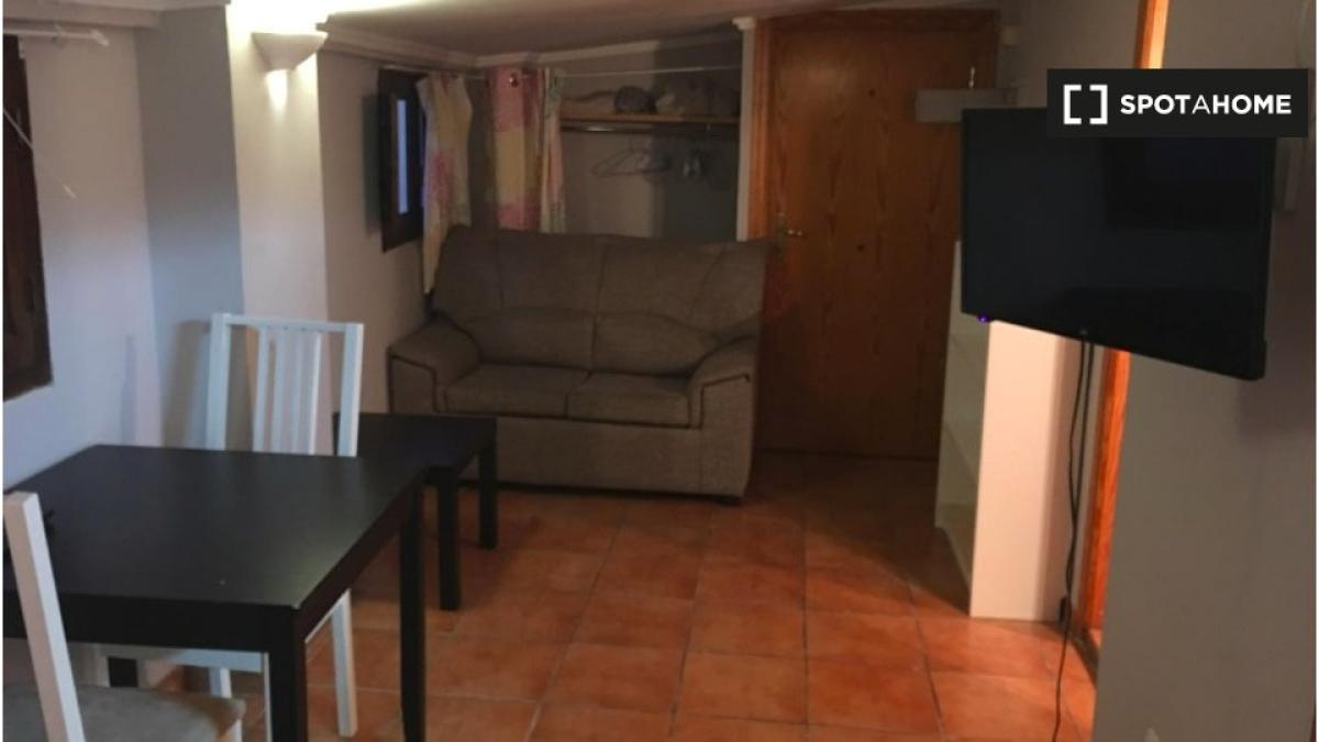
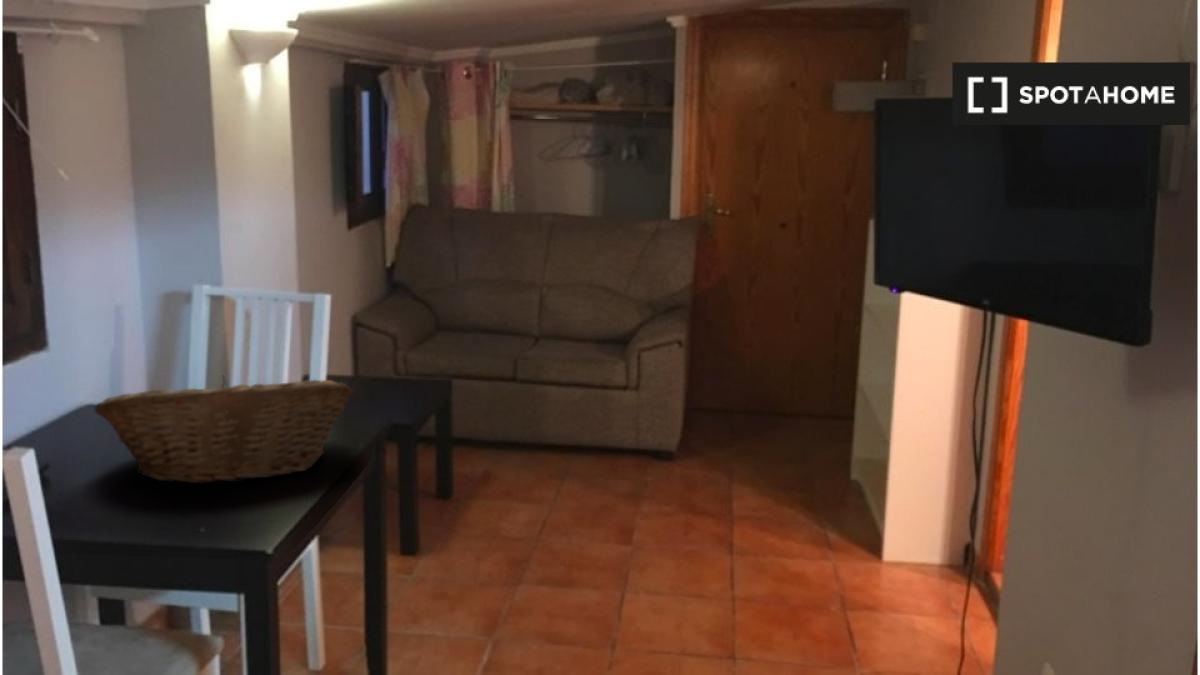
+ fruit basket (229, 418)
